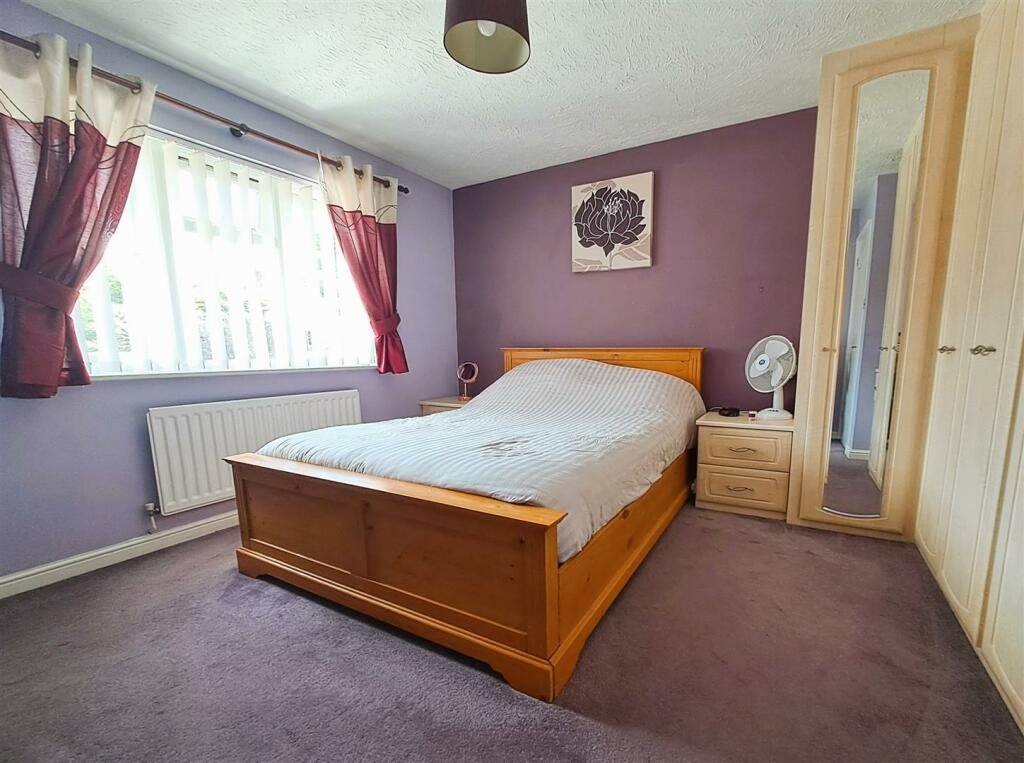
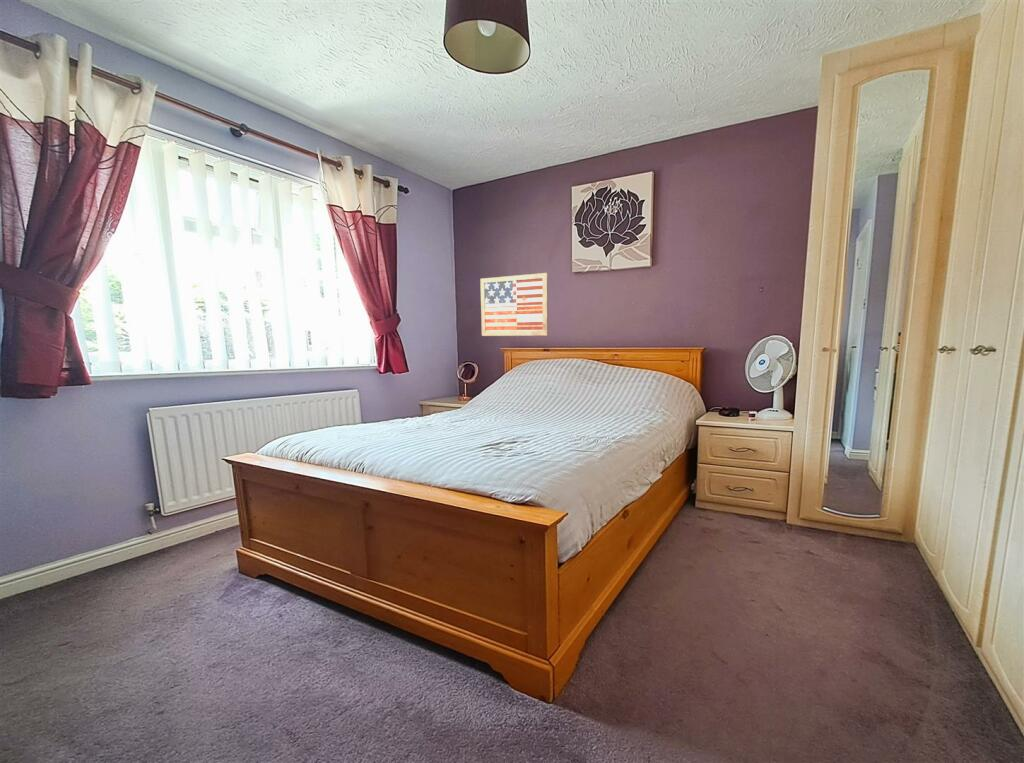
+ wall art (513, 306)
